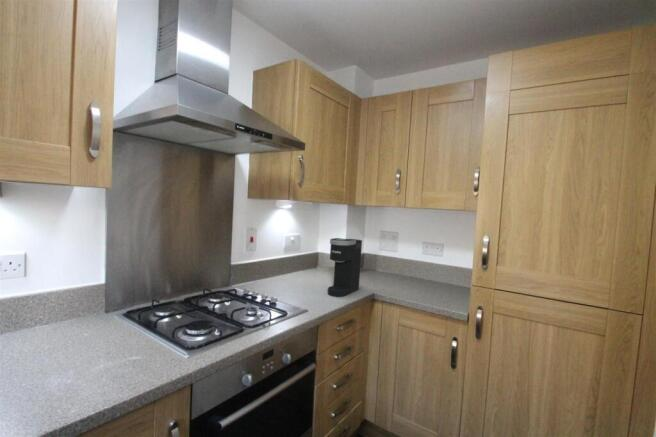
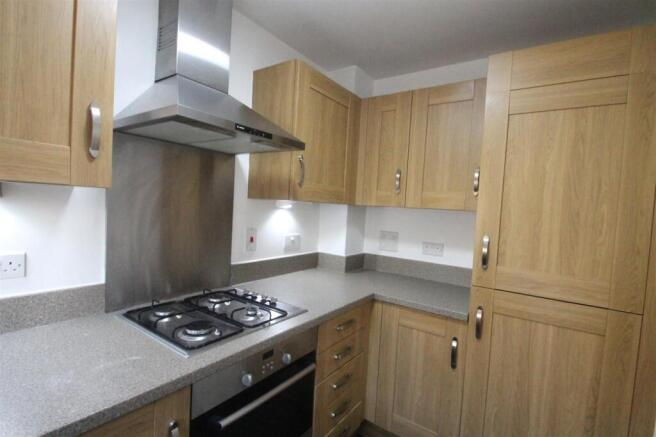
- coffee maker (345, 265)
